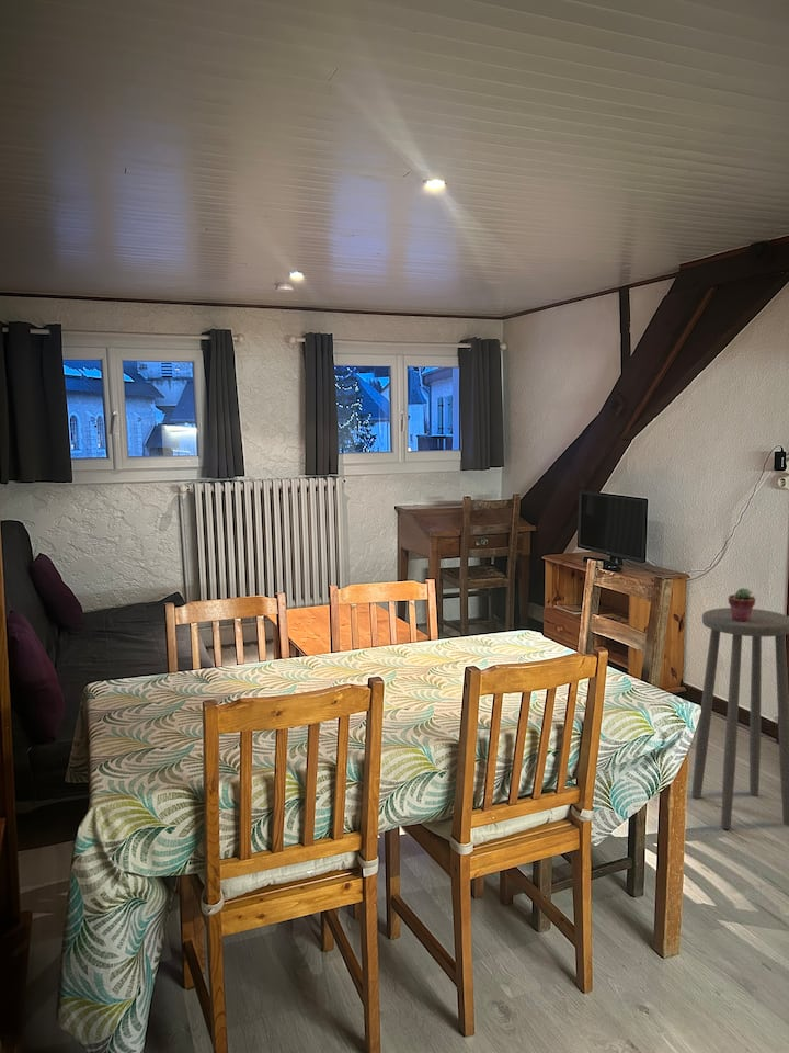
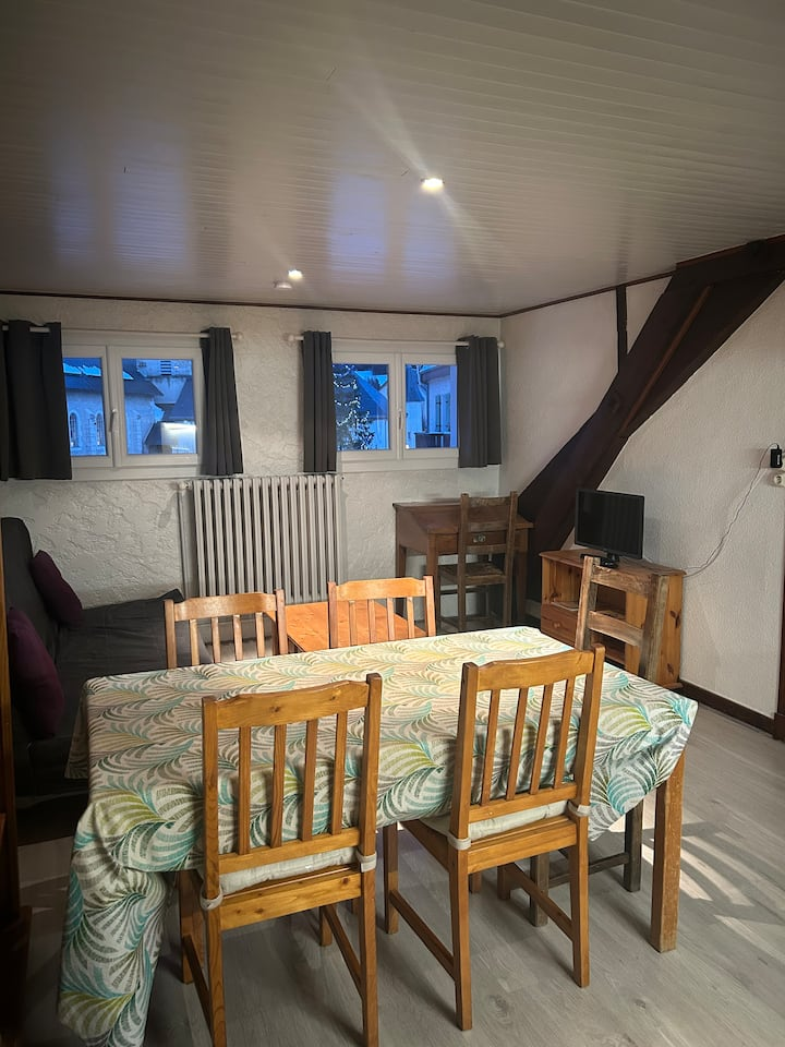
- stool (737, 714)
- potted succulent (741, 603)
